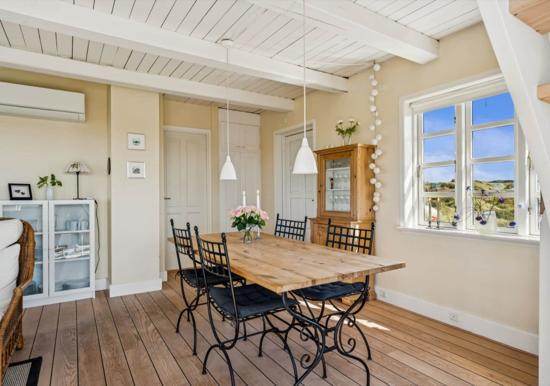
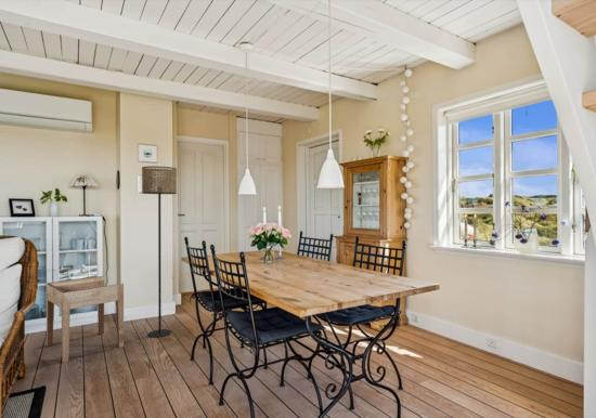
+ floor lamp (159, 250)
+ side table (85, 305)
